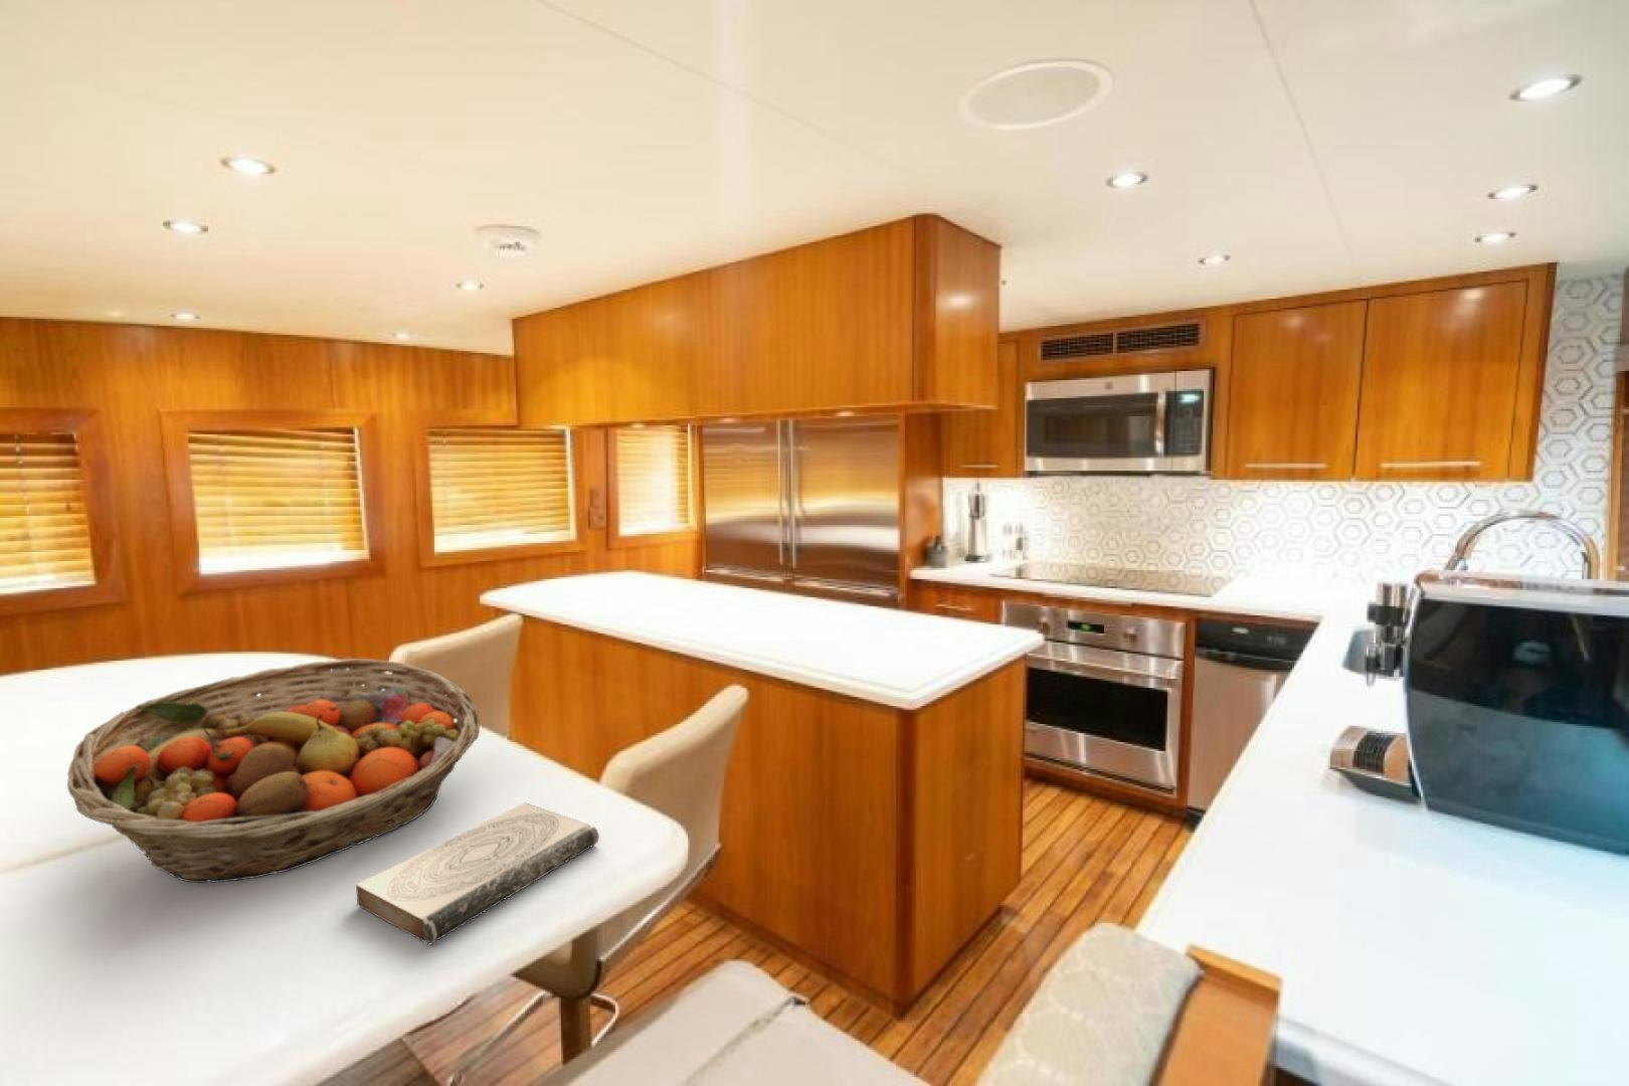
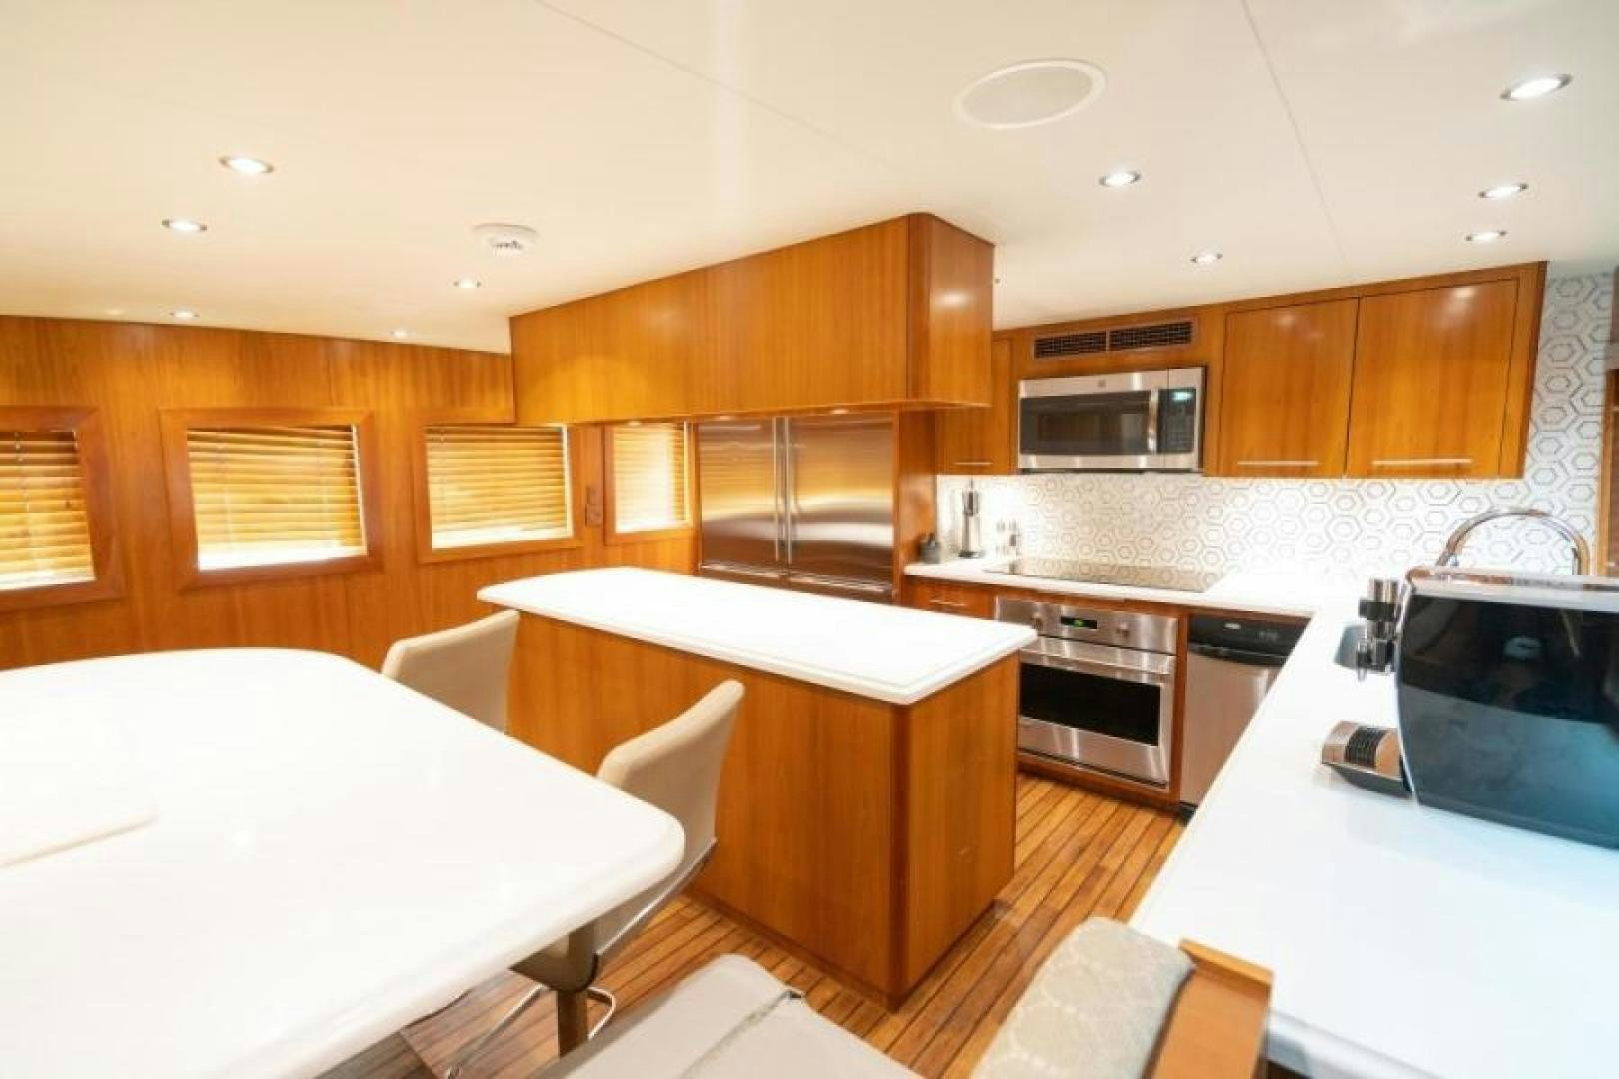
- fruit basket (304, 755)
- book (486, 864)
